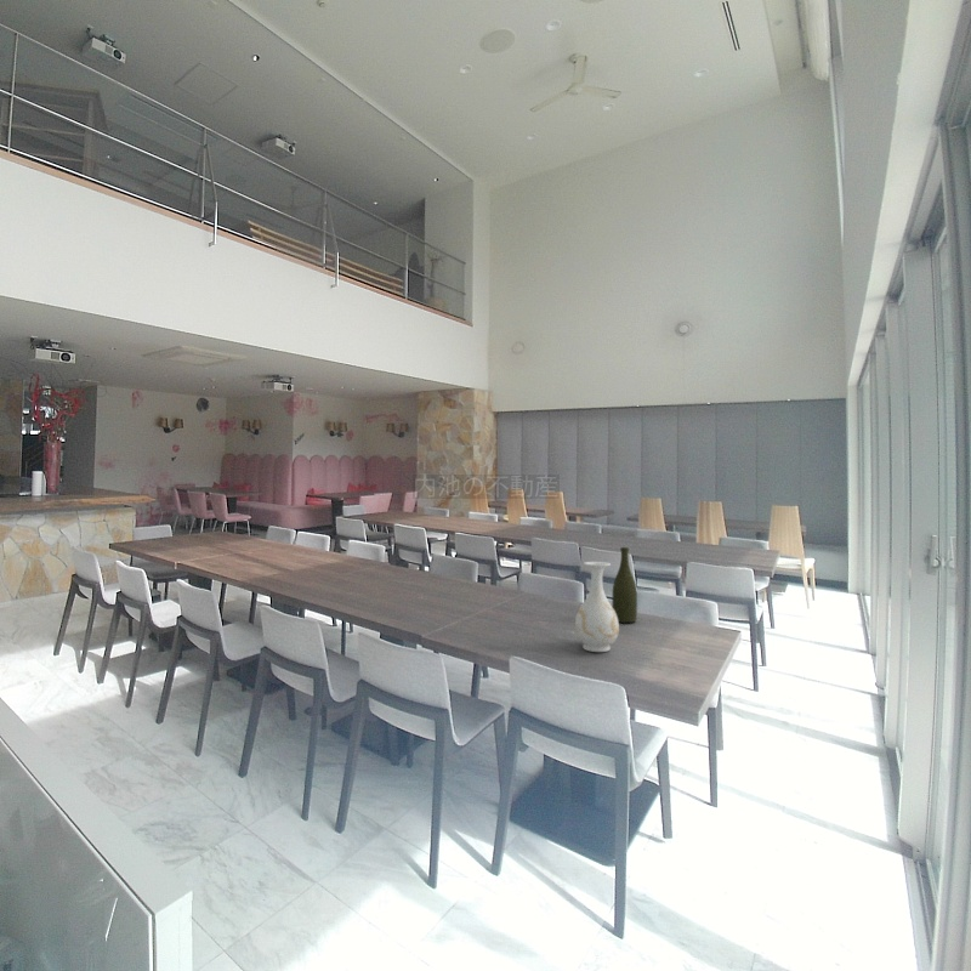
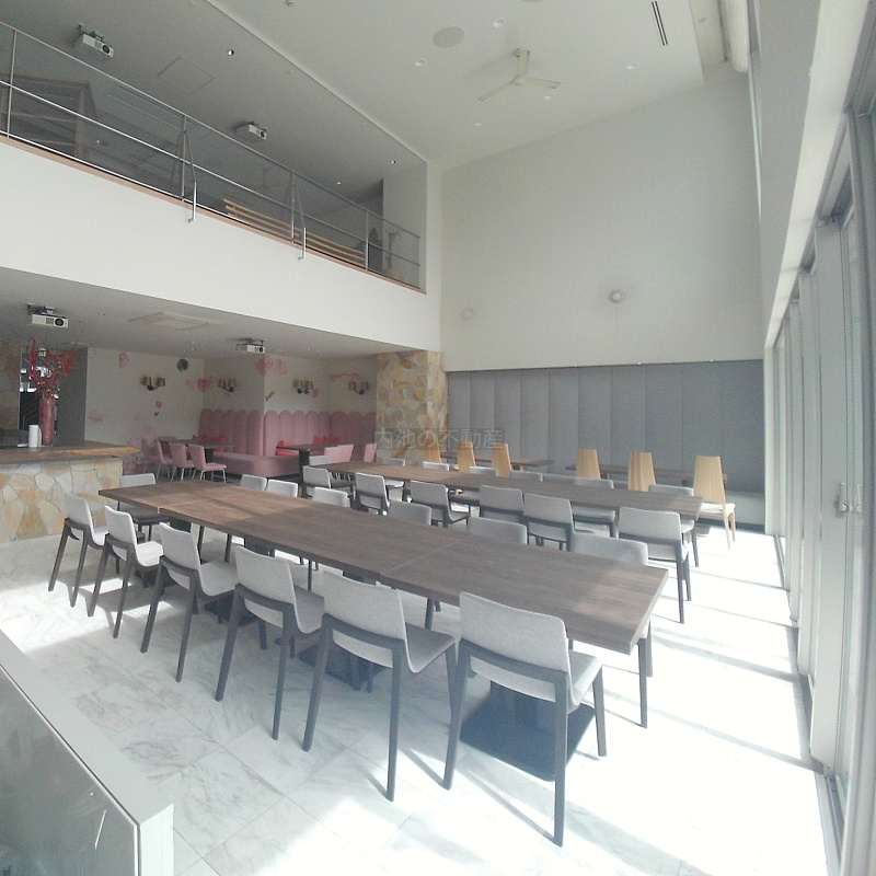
- bottle (624, 584)
- vase (596, 606)
